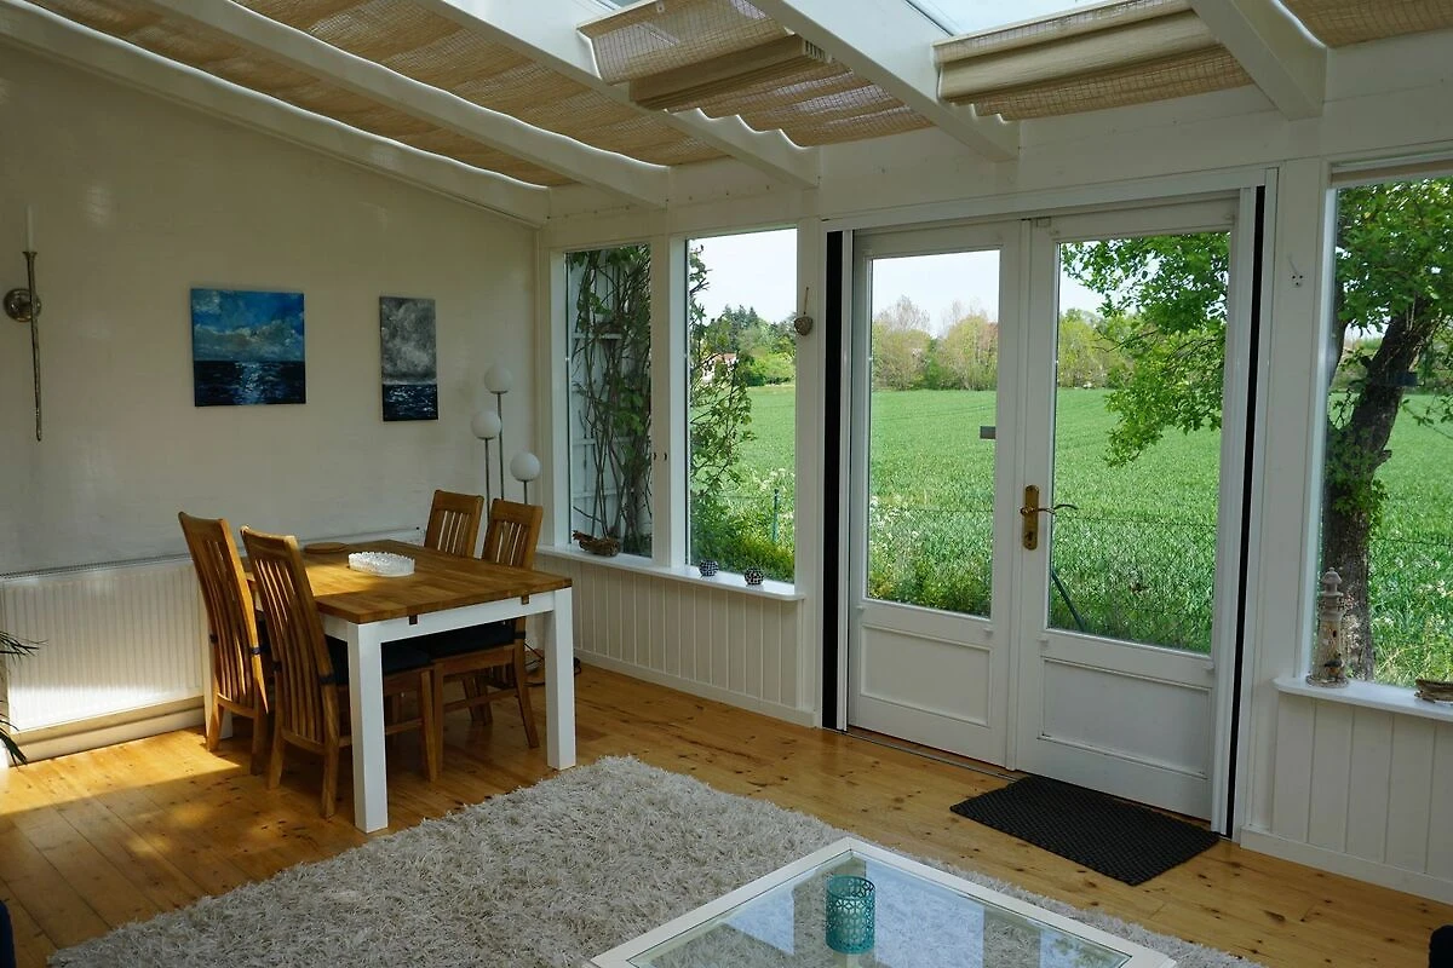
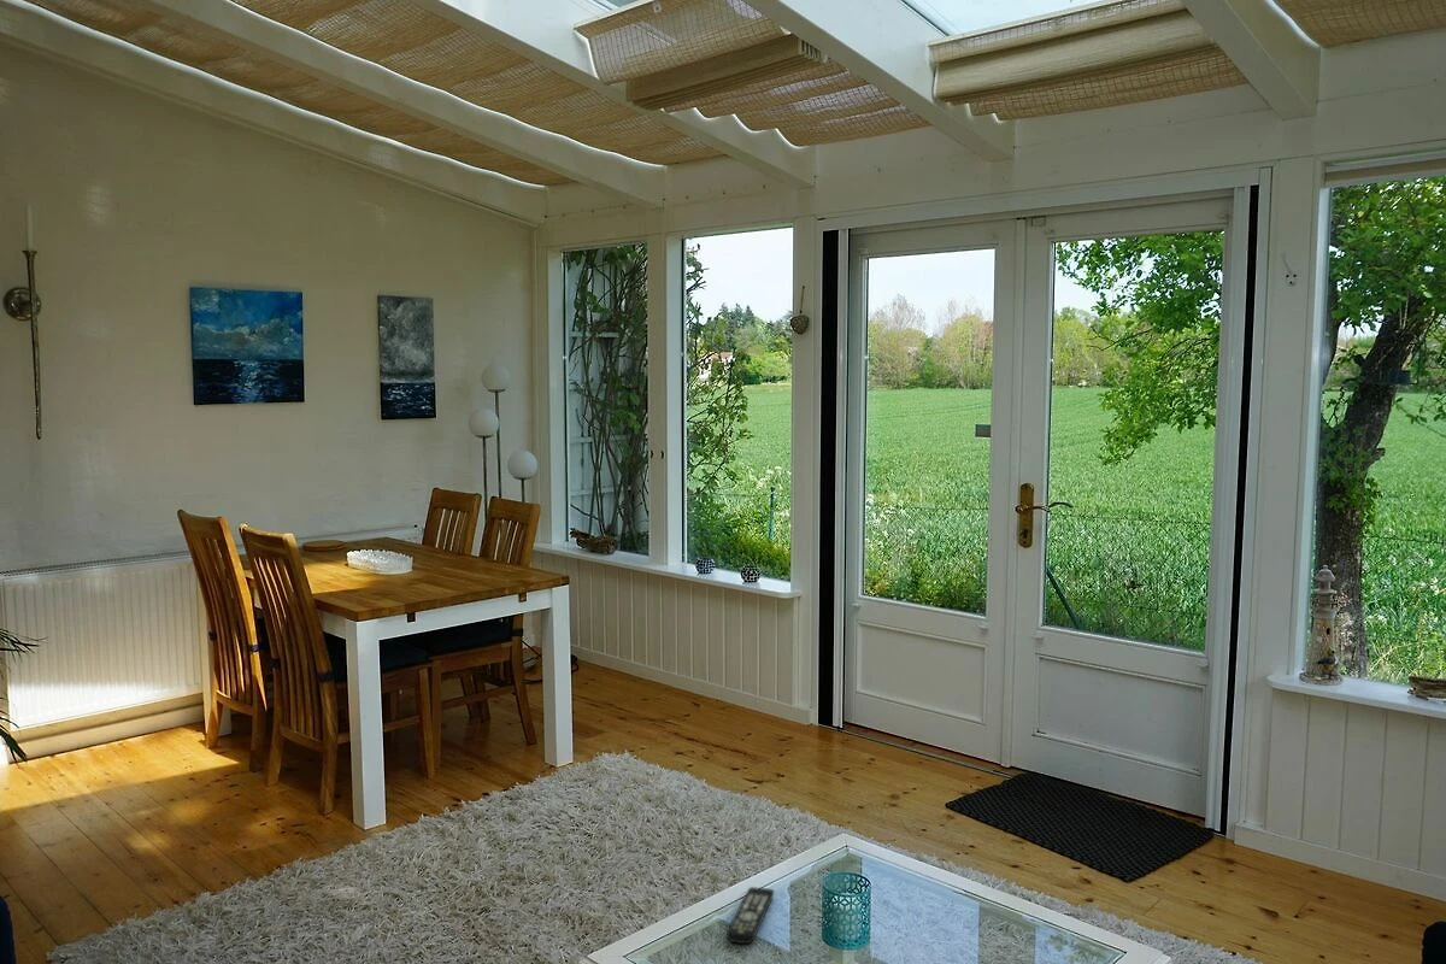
+ remote control (751, 913)
